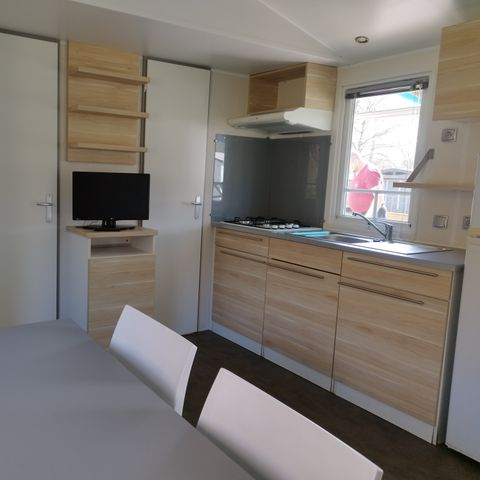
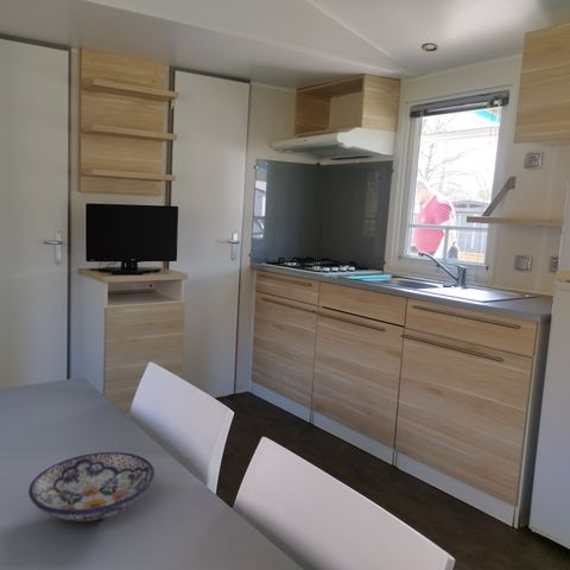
+ bowl (93, 494)
